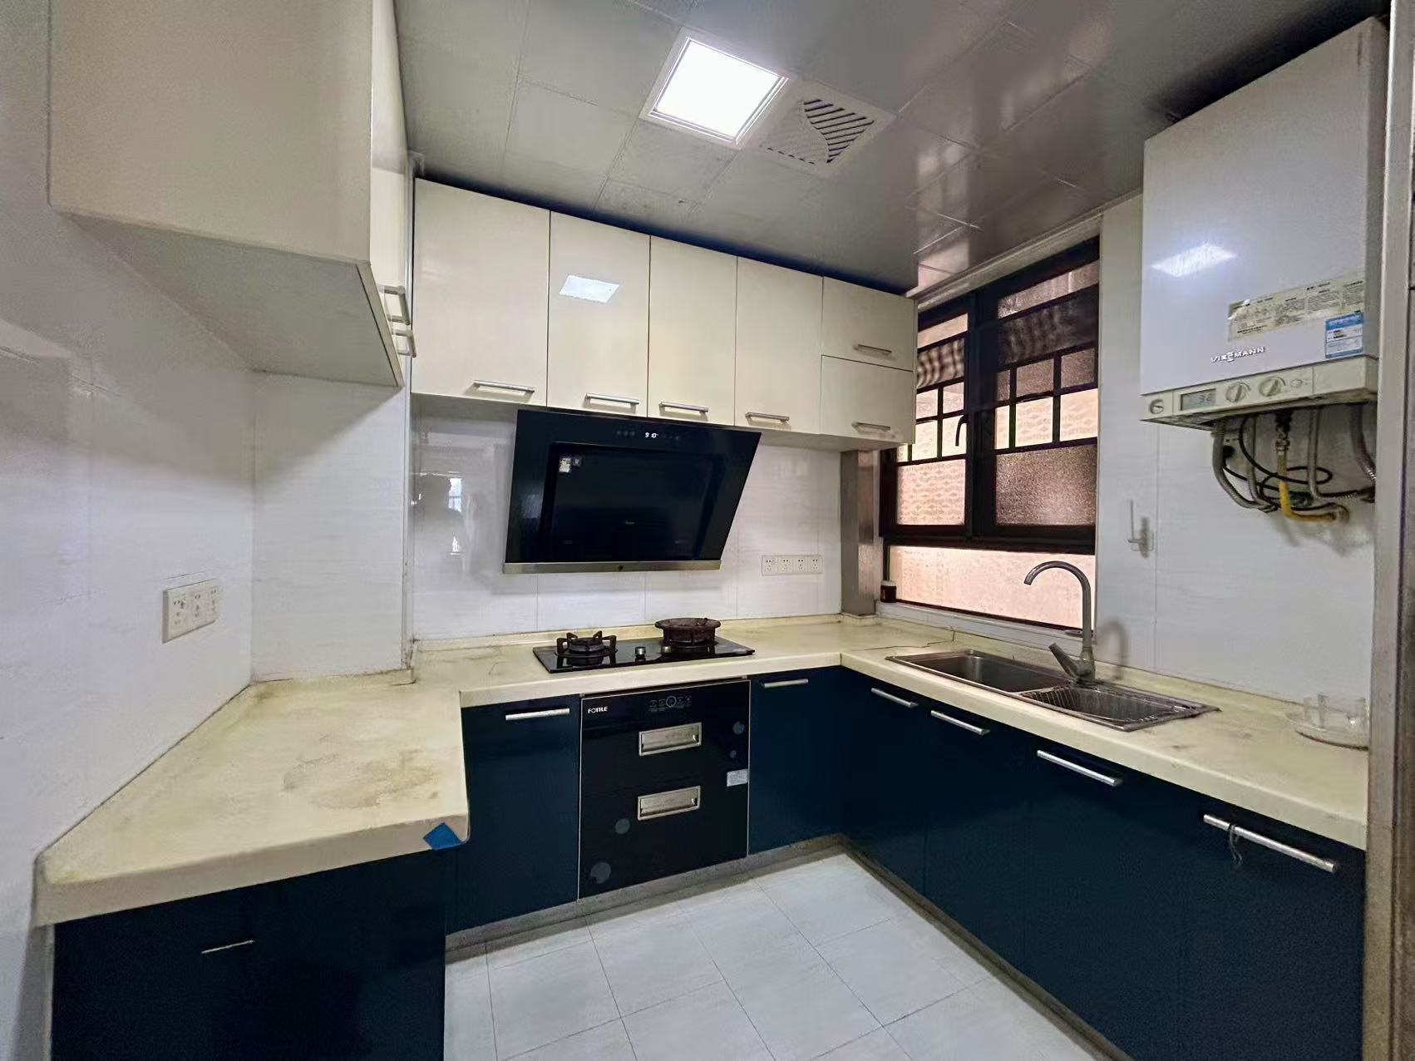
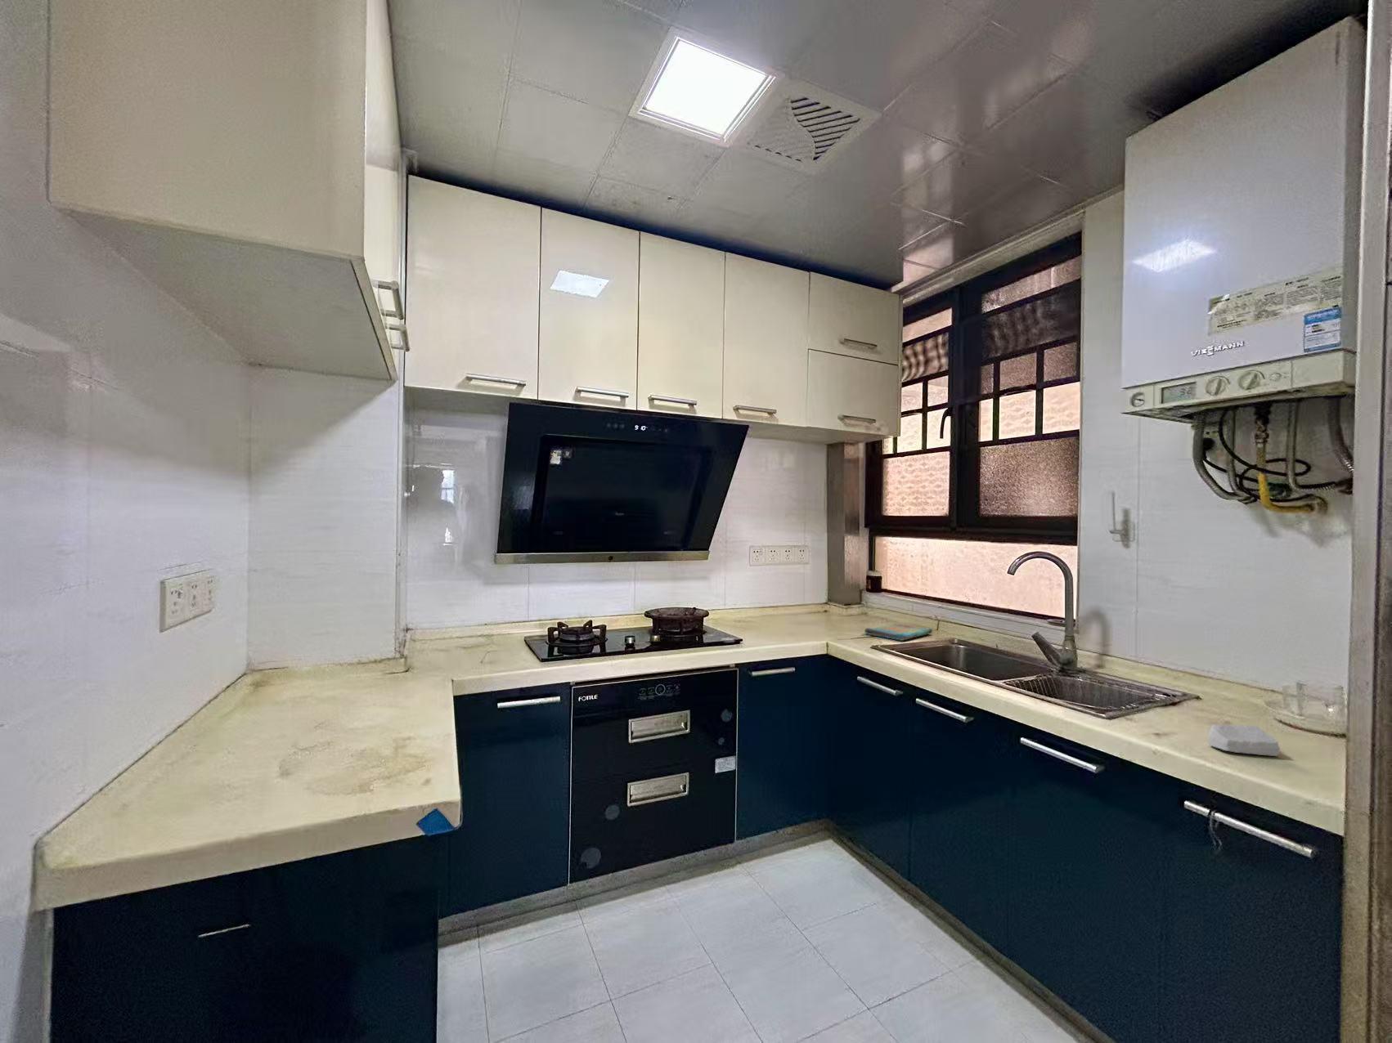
+ soap bar (1240, 738)
+ dish towel (898, 630)
